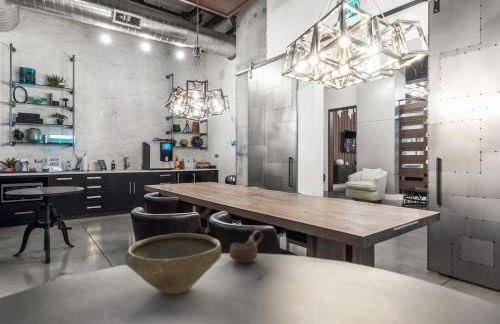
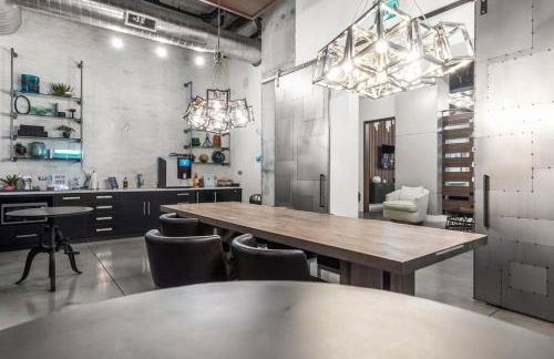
- cup (247, 246)
- bowl (175, 266)
